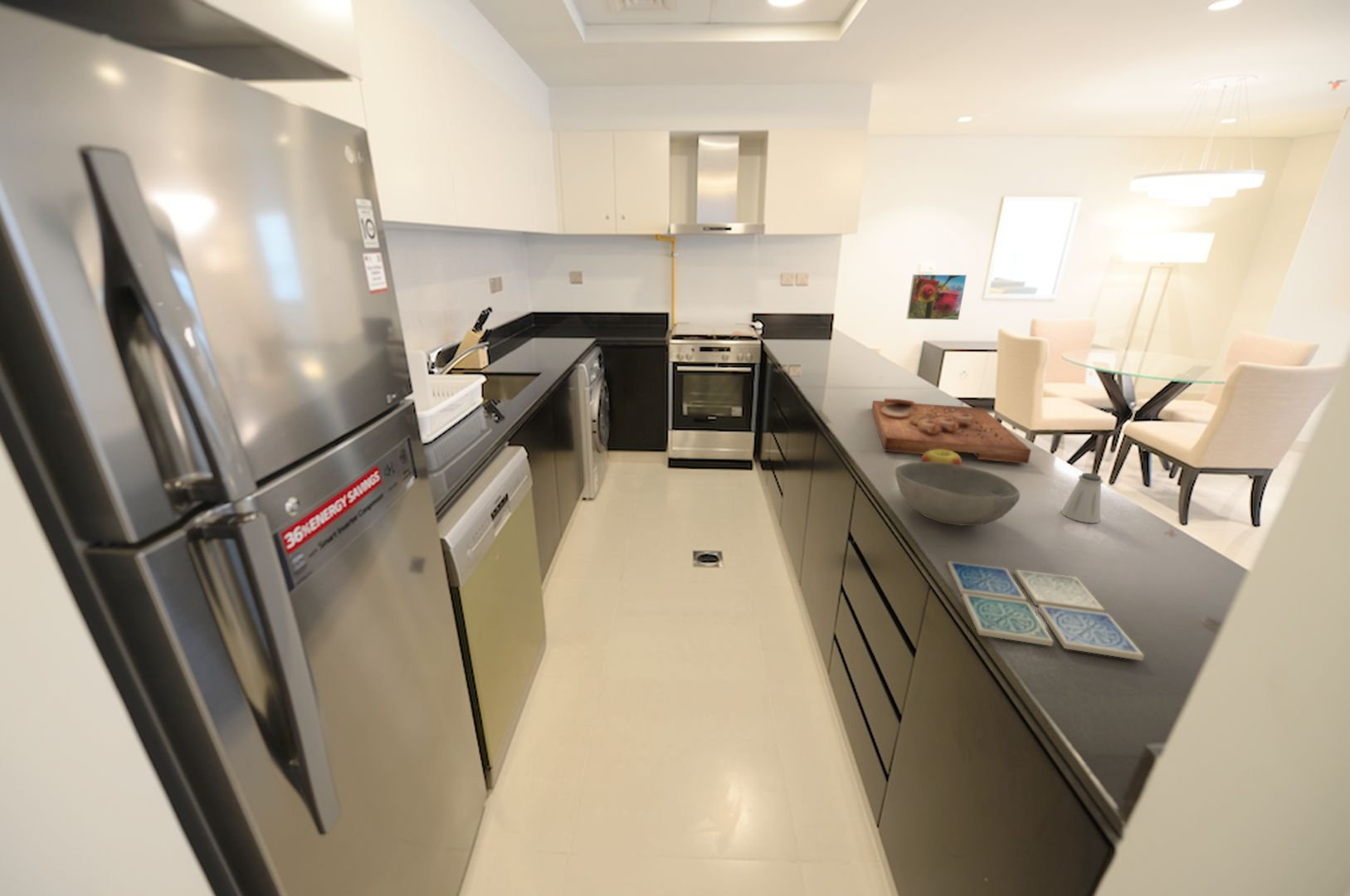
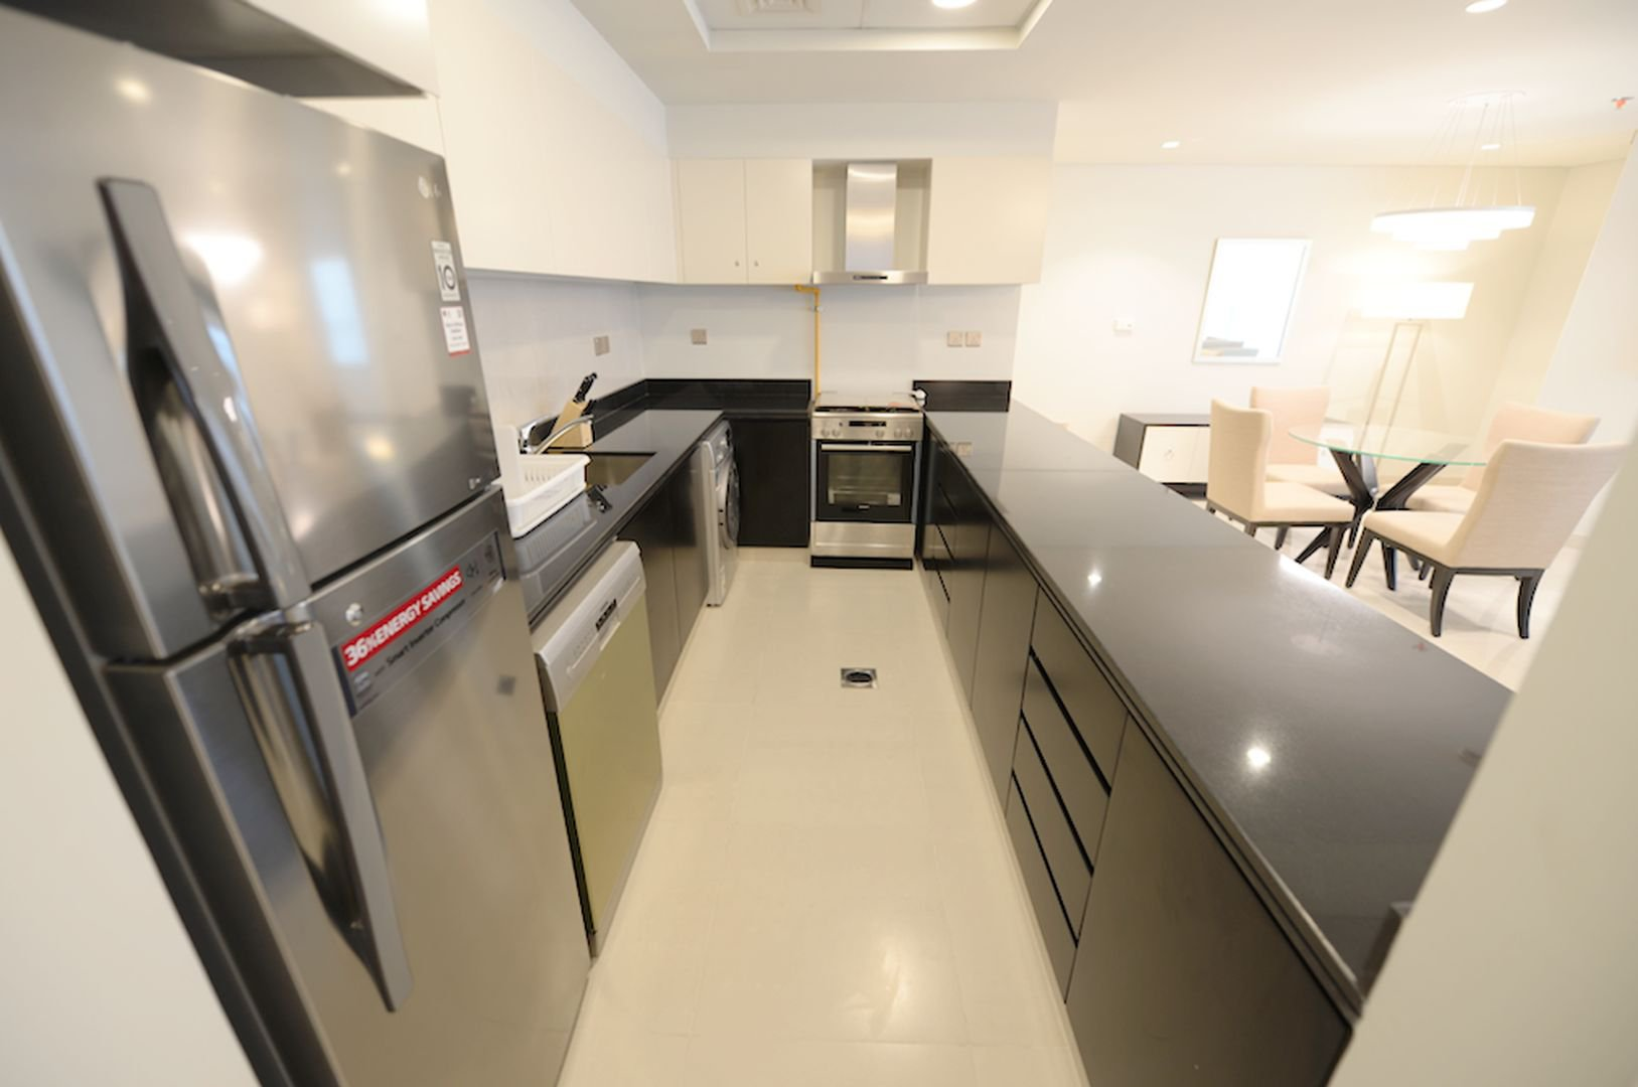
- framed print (935, 297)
- apple (940, 462)
- drink coaster (1034, 603)
- bowl (951, 495)
- cutting board (939, 419)
- saltshaker (1085, 495)
